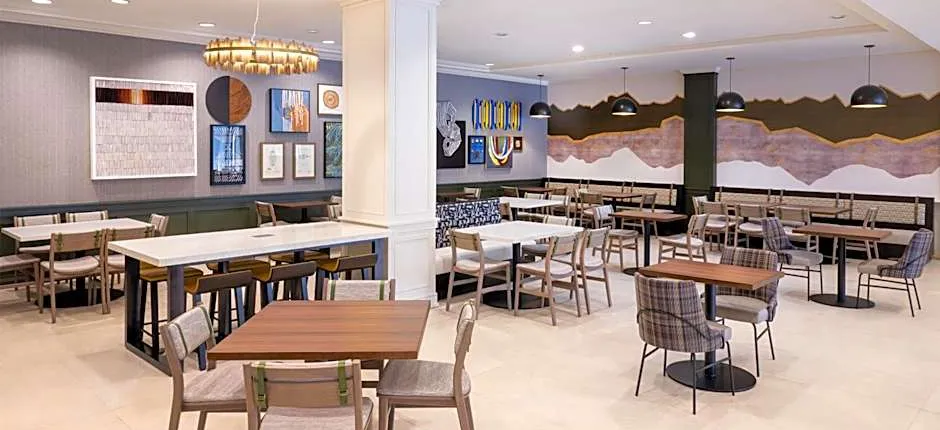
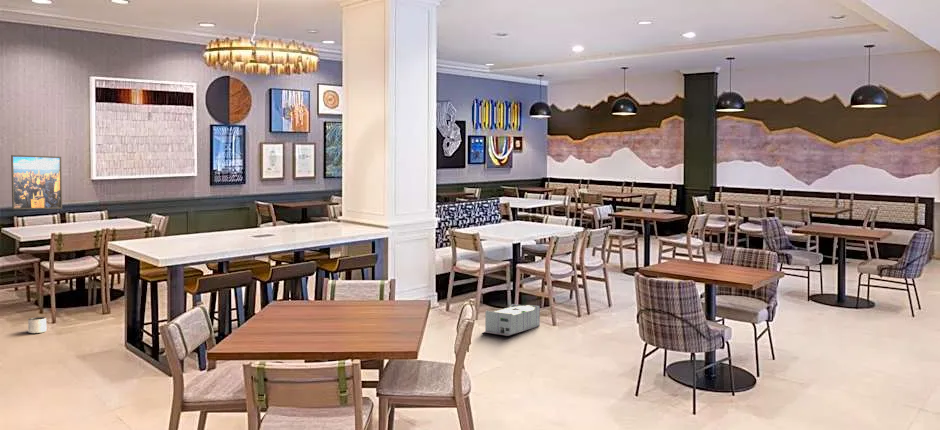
+ planter (37, 325)
+ storage bin (513, 318)
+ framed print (37, 182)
